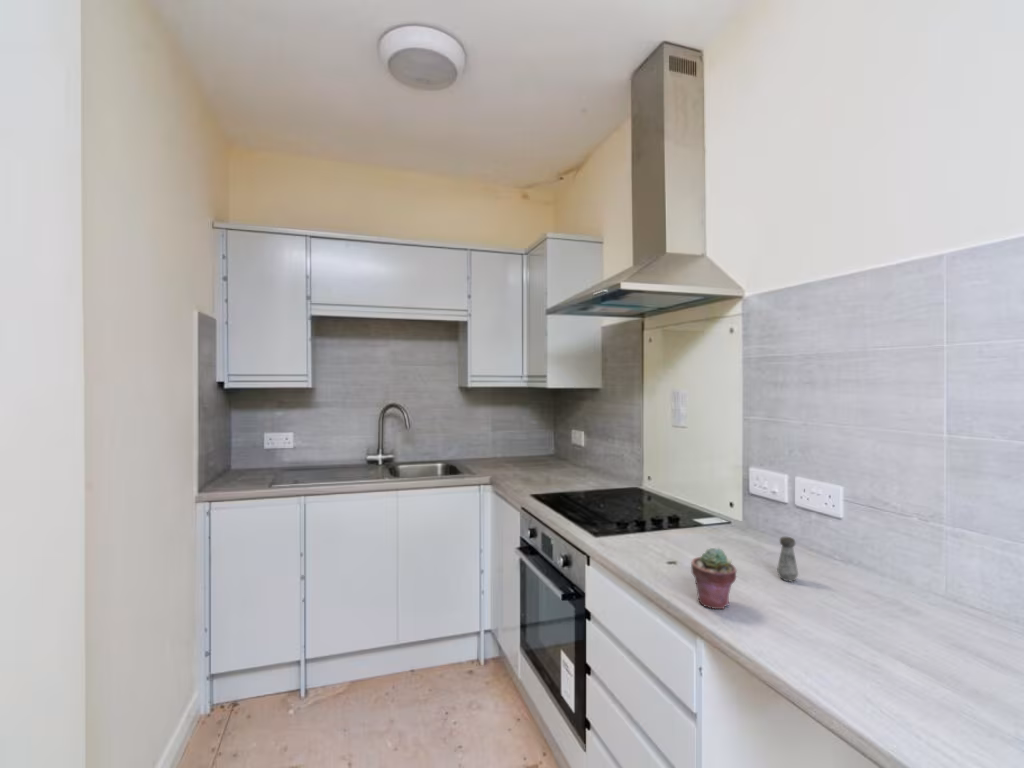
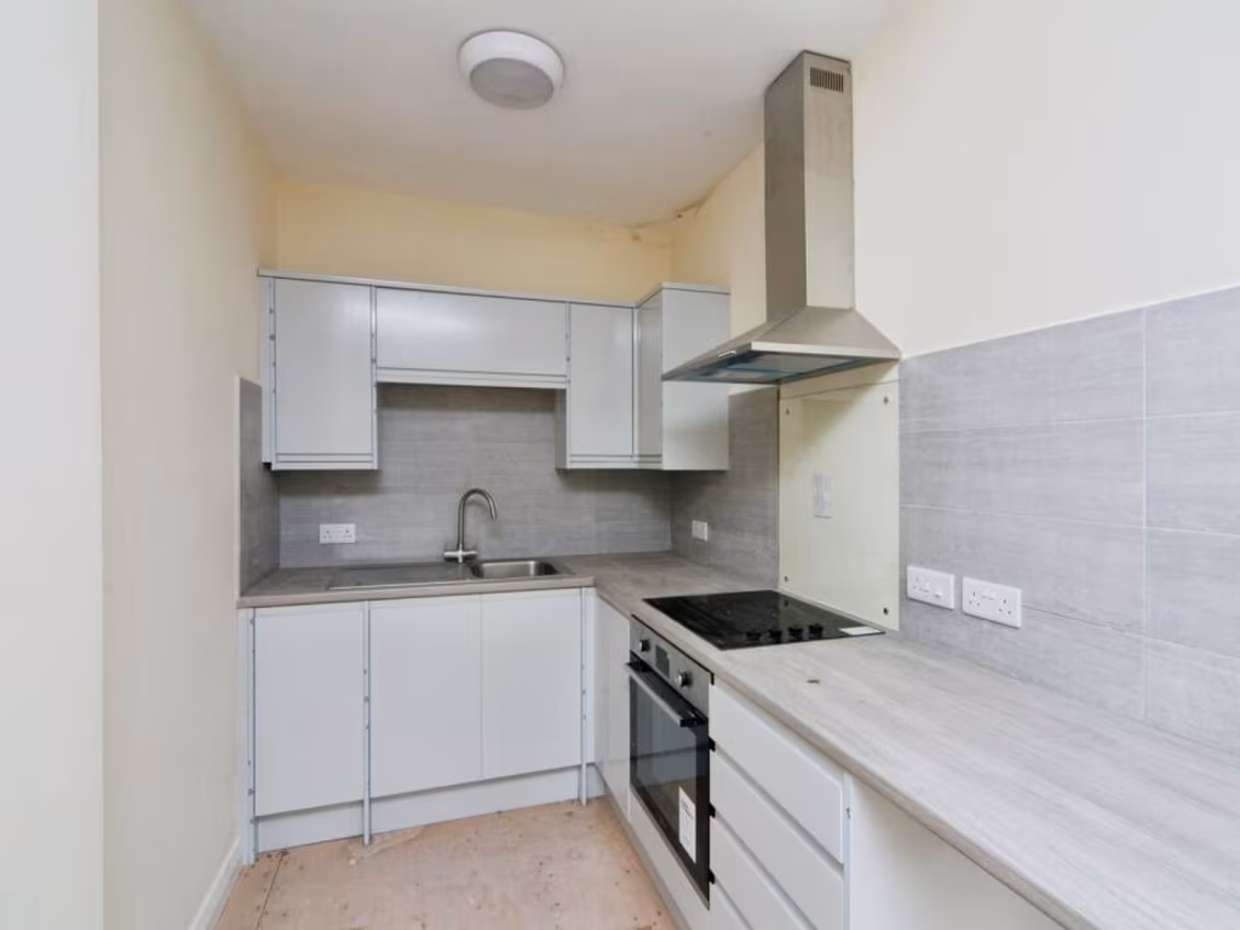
- potted succulent (713, 575)
- salt shaker (787, 558)
